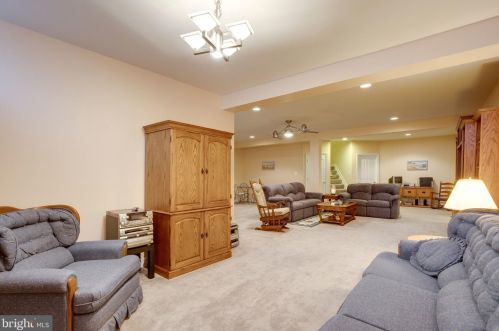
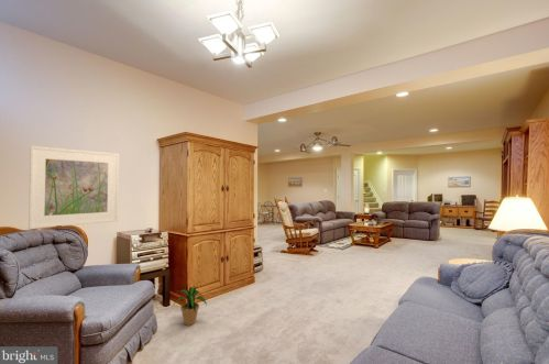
+ potted plant (189, 306)
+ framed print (78, 187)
